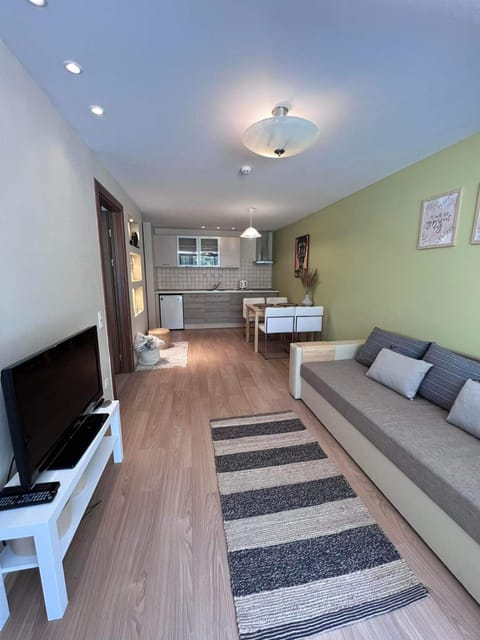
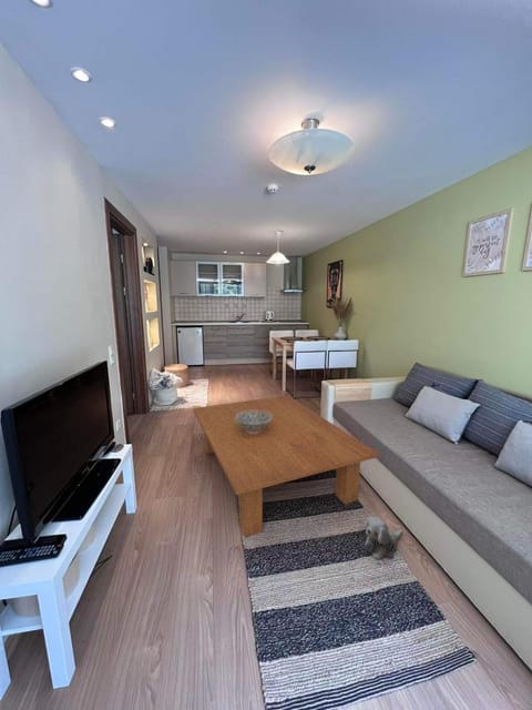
+ coffee table (269, 448)
+ plush toy (387, 532)
+ decorative bowl (253, 423)
